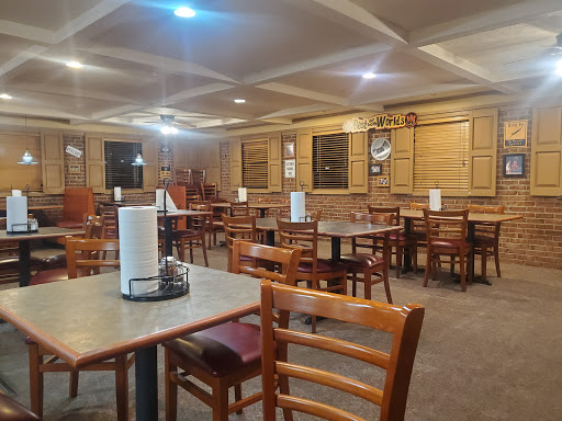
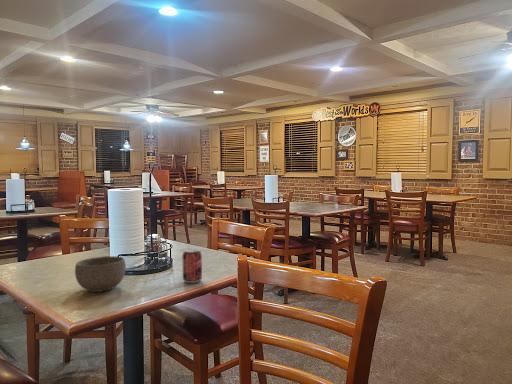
+ bowl (101, 274)
+ beverage can (192, 265)
